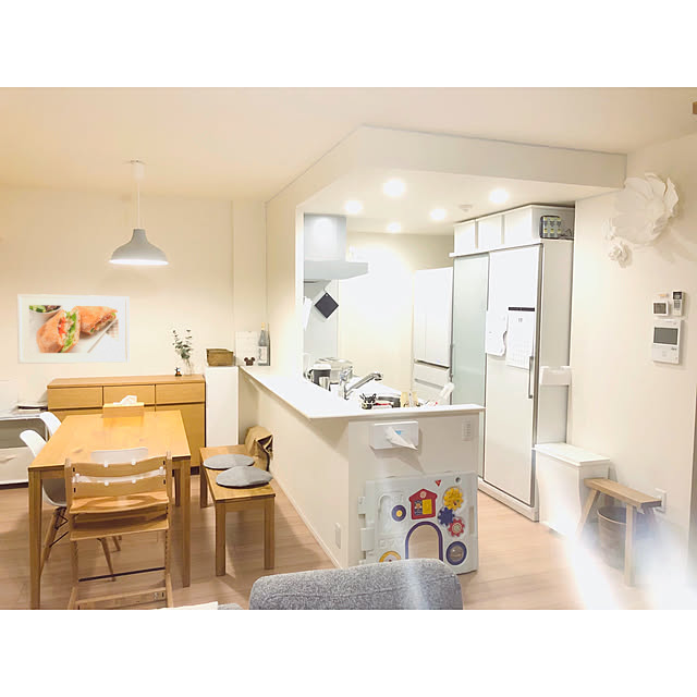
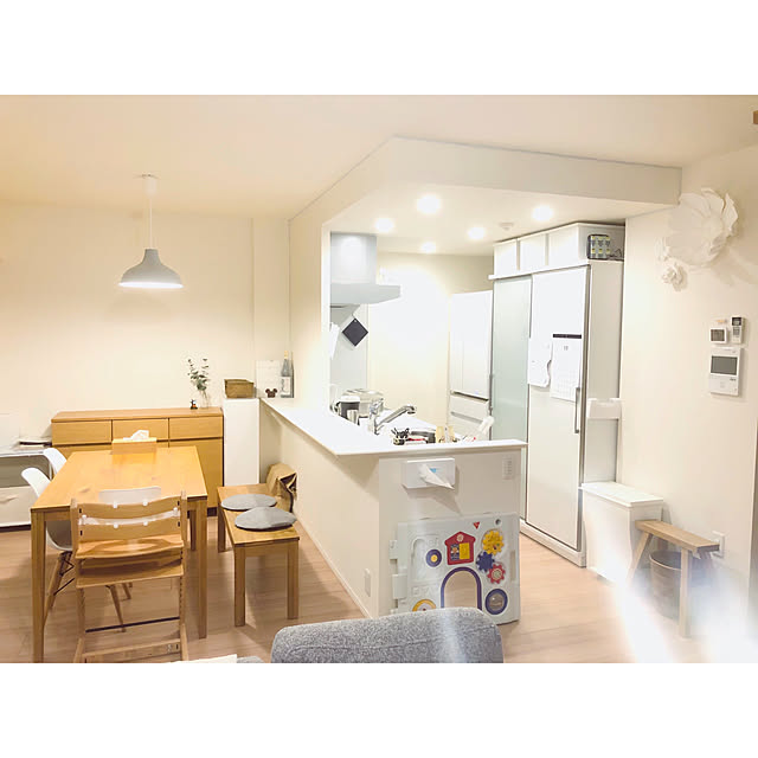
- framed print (75, 329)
